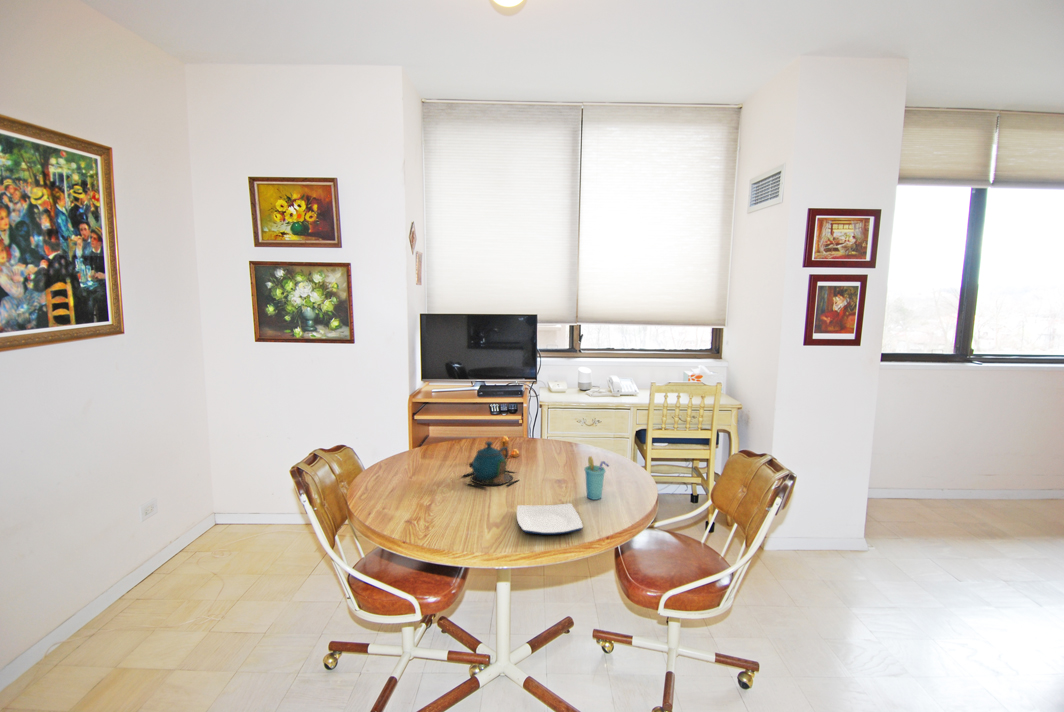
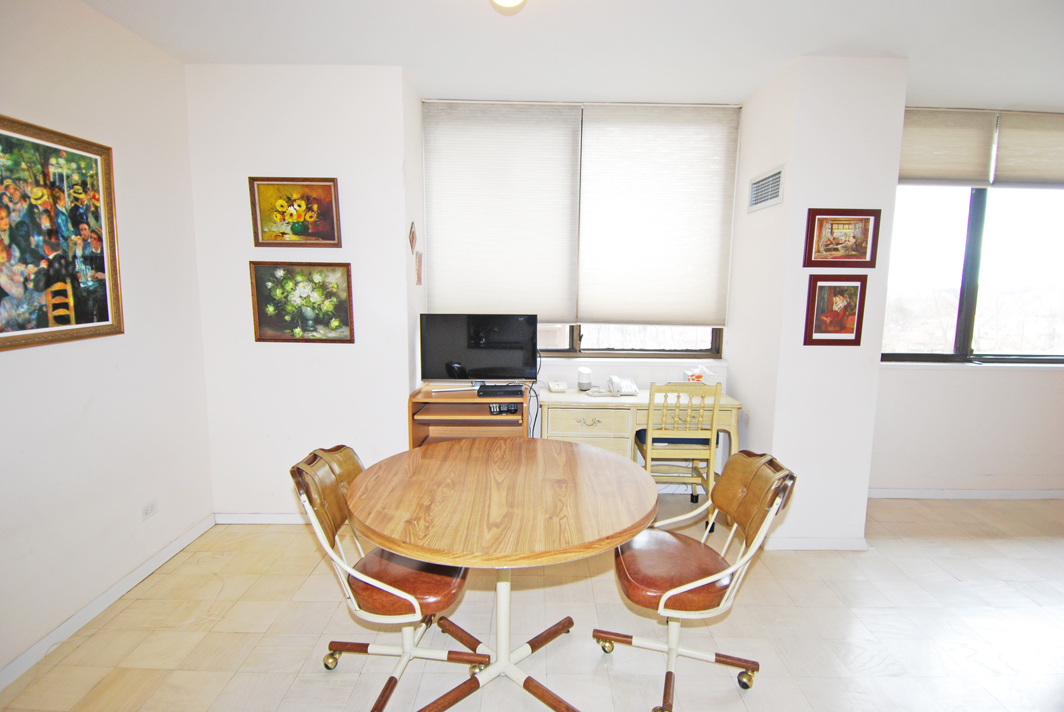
- pepper shaker (508, 446)
- teapot (491, 460)
- plate (548, 519)
- cup (596, 477)
